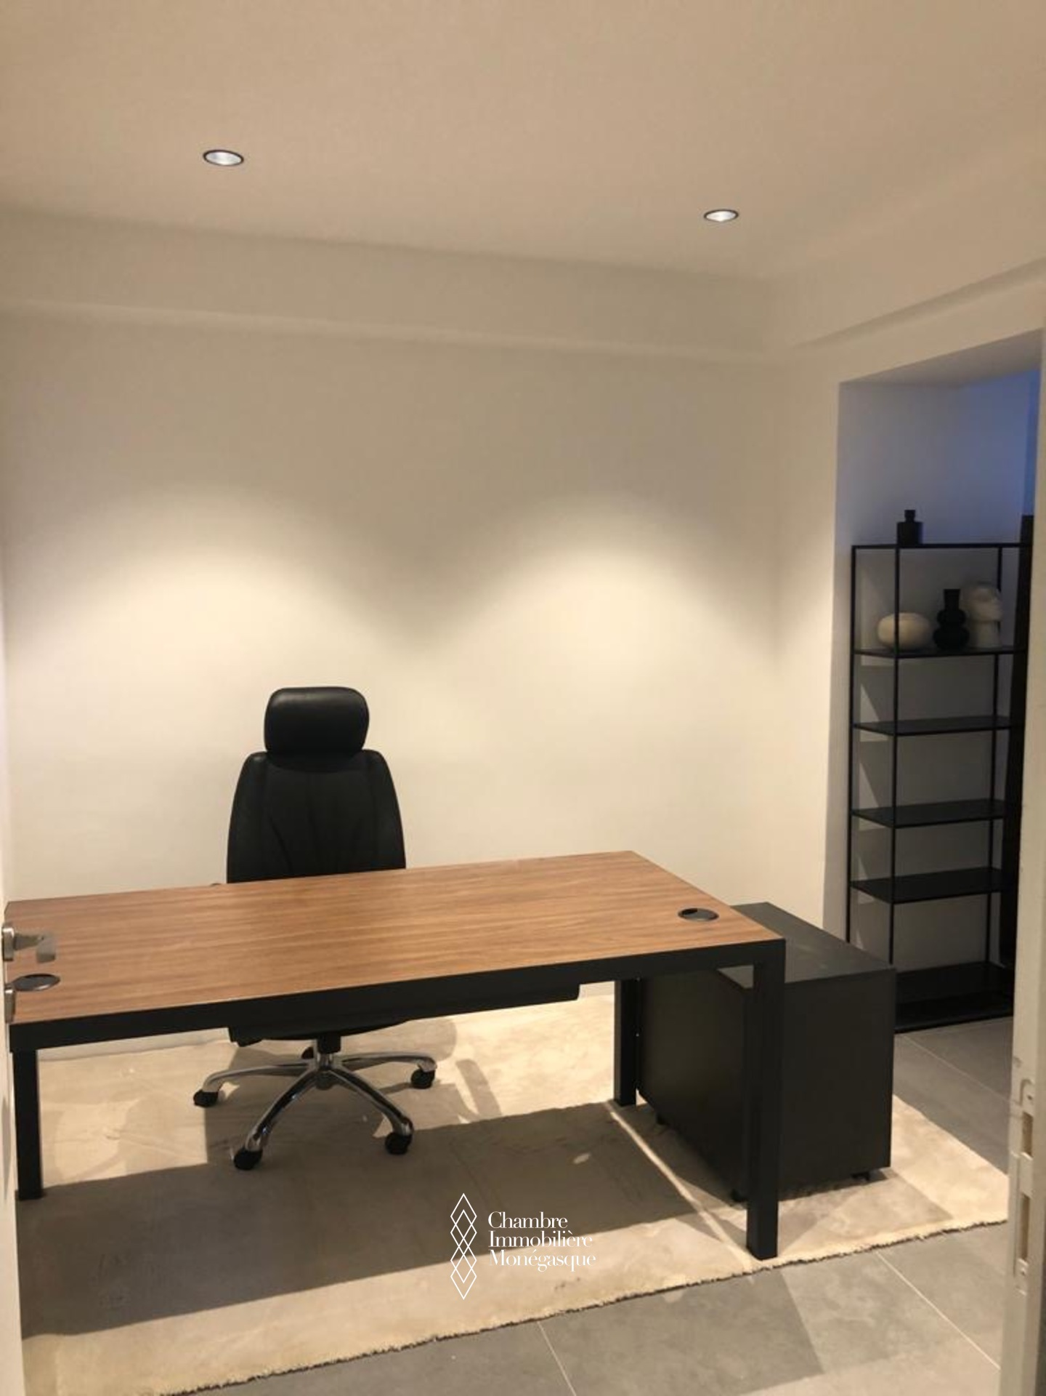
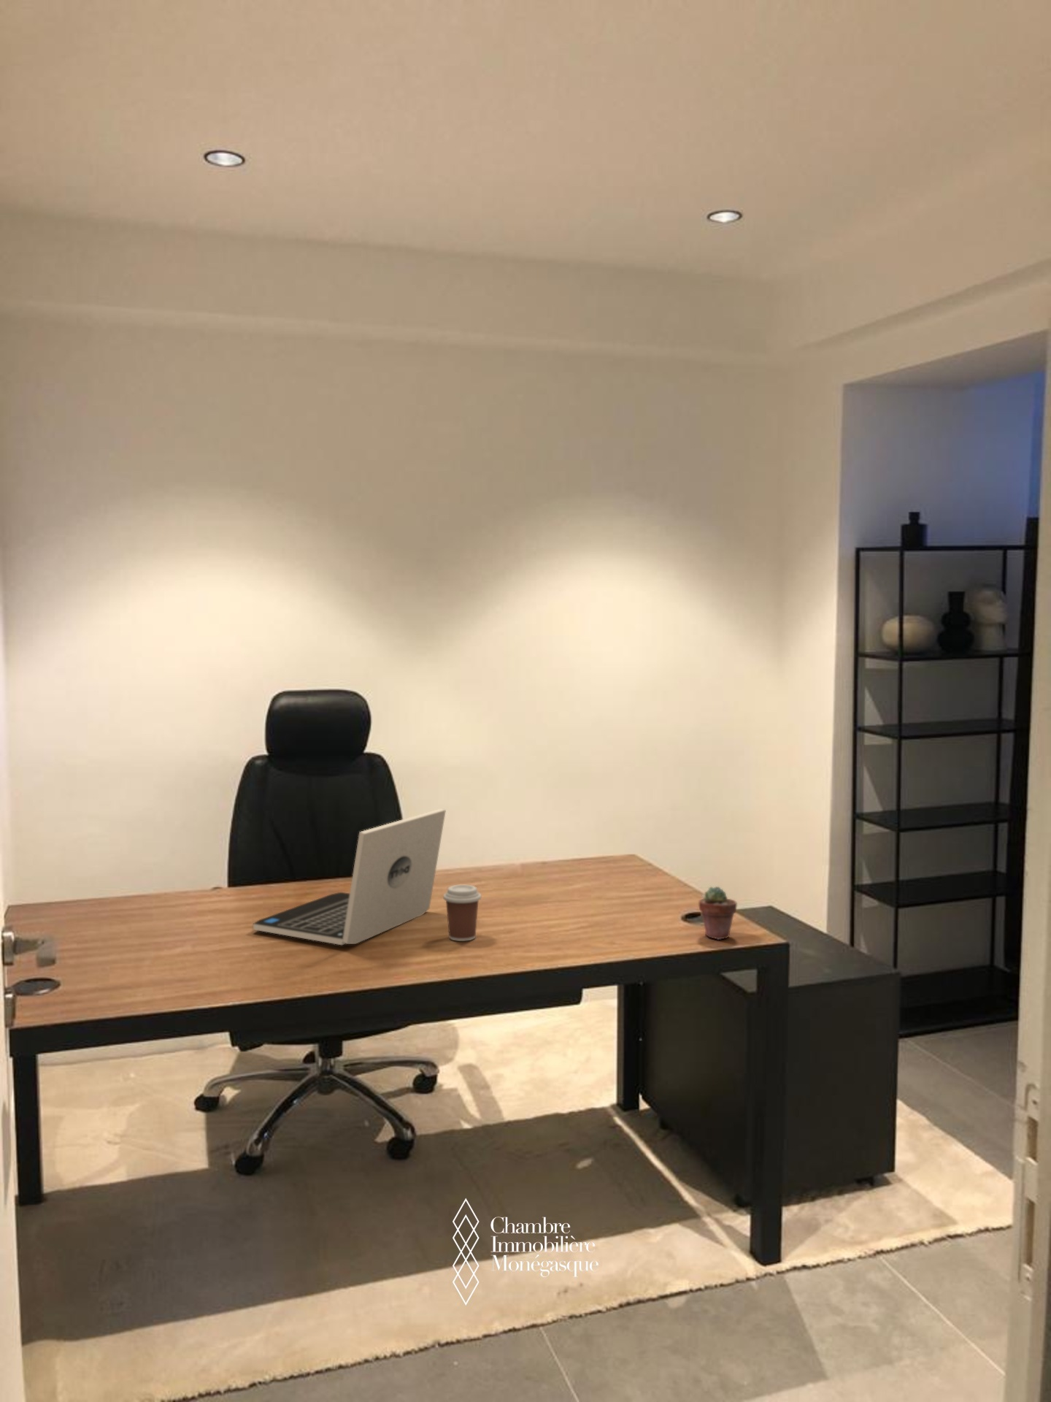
+ laptop (353, 870)
+ coffee cup (461, 912)
+ potted succulent (718, 911)
